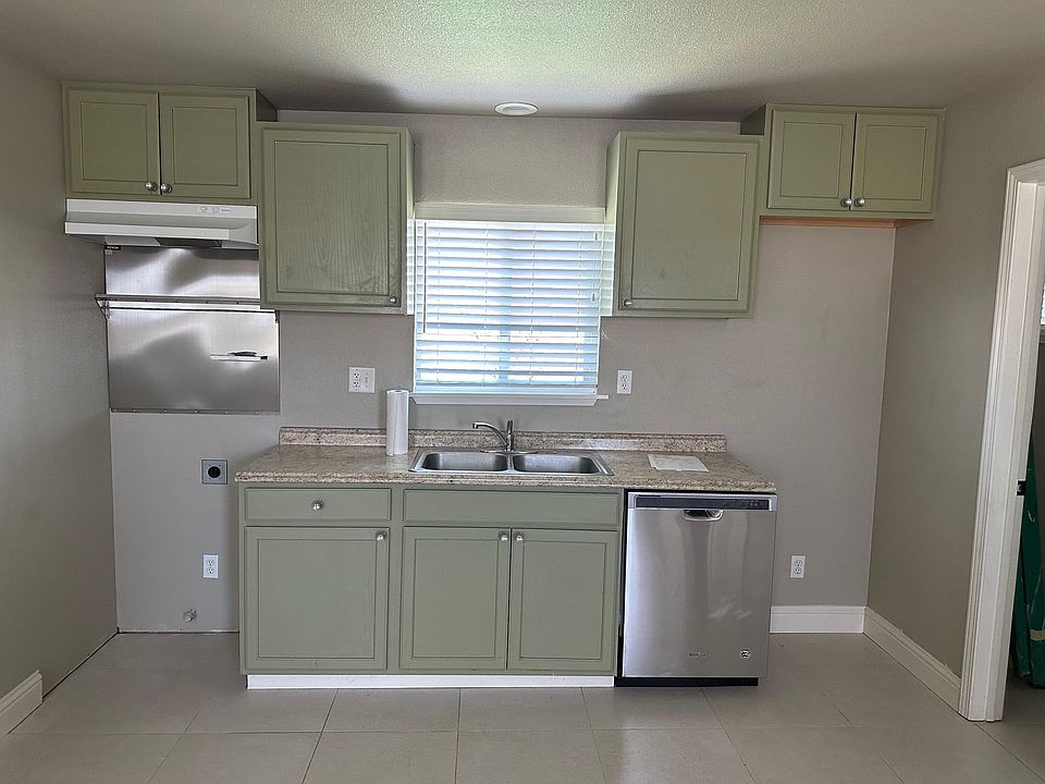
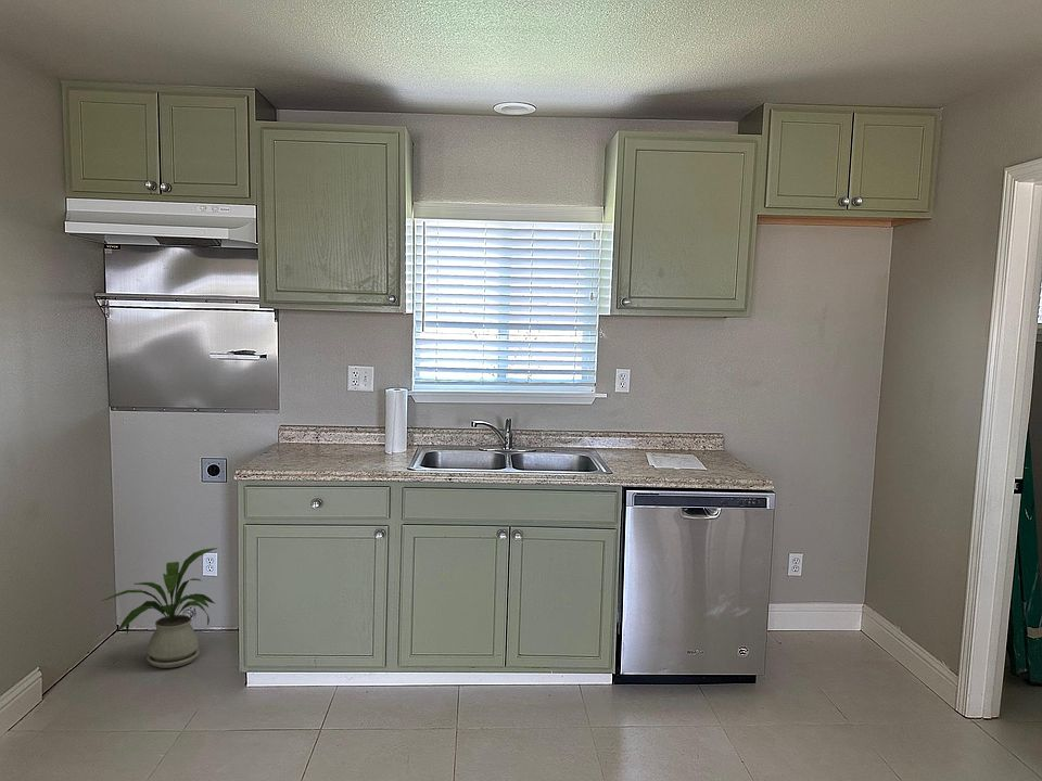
+ house plant (162, 606)
